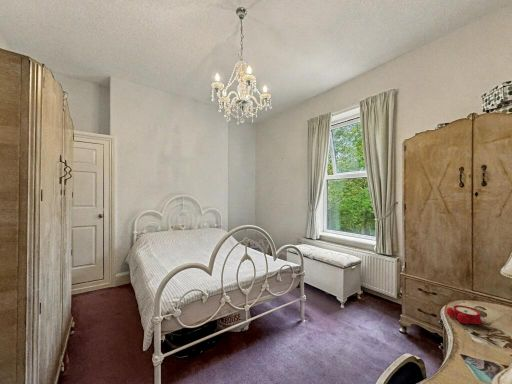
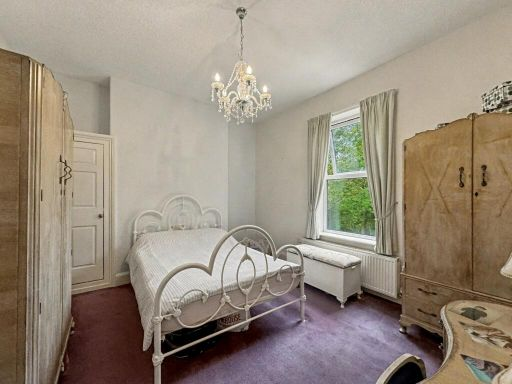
- alarm clock (463, 314)
